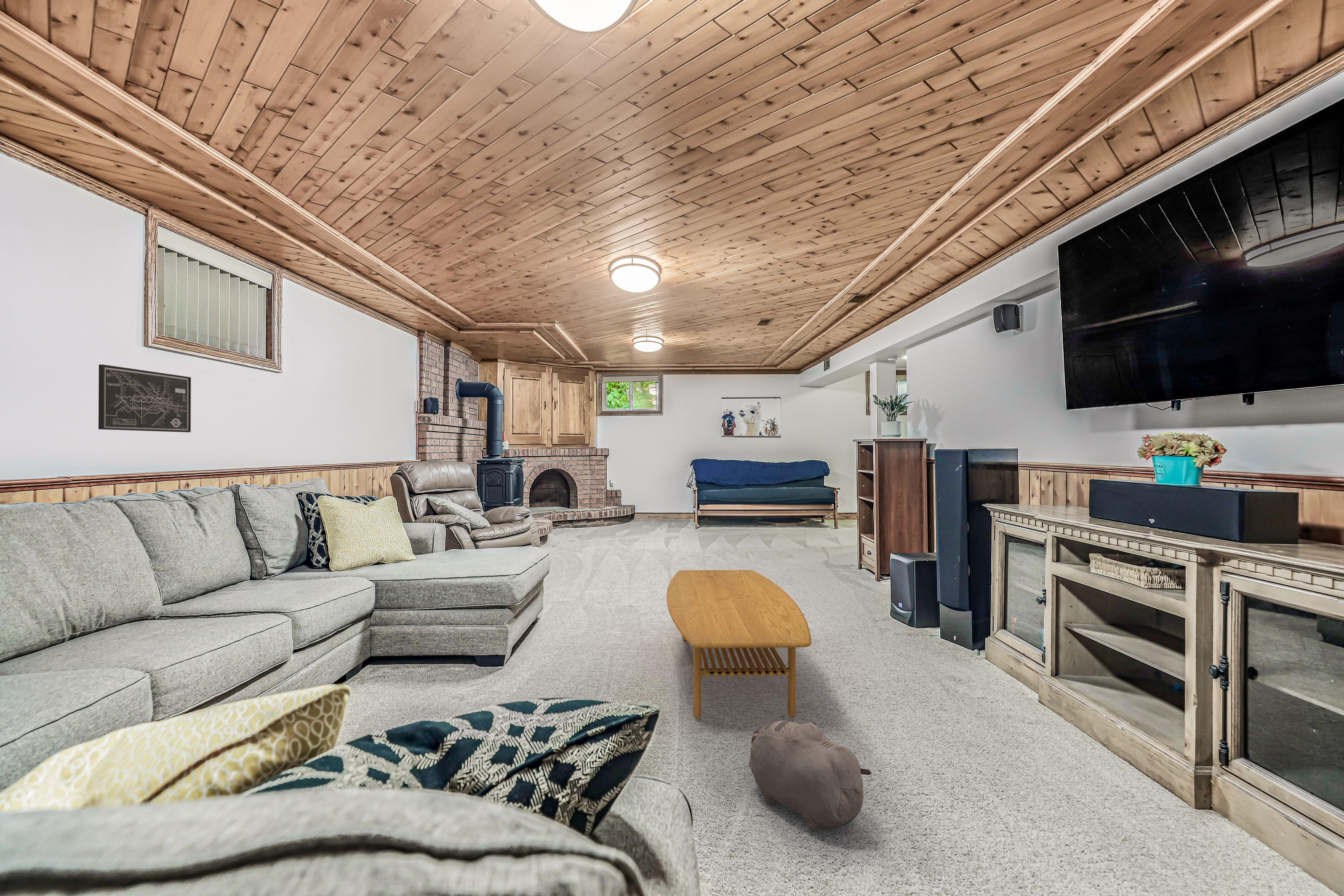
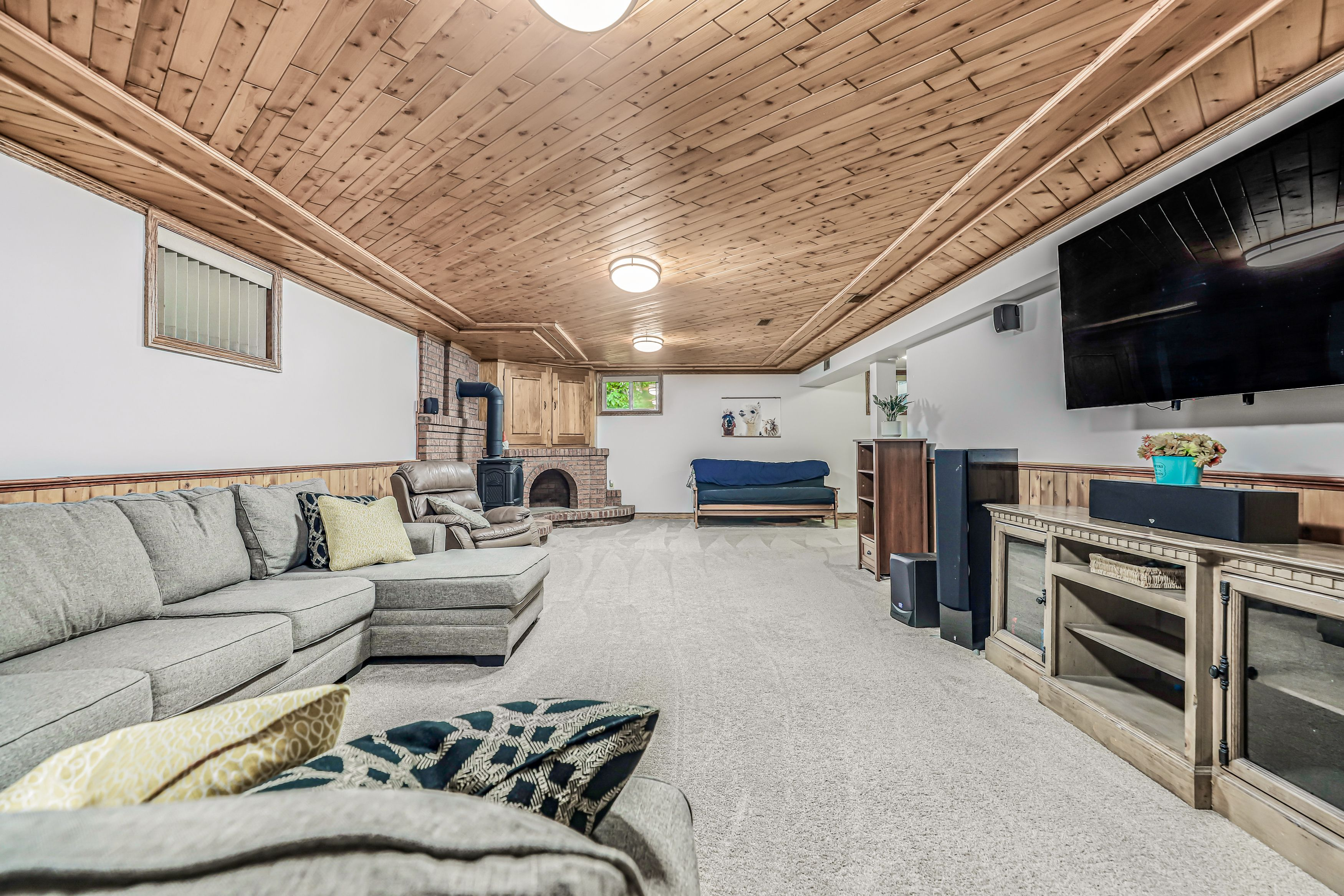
- wall art (148, 401)
- plush toy (794, 760)
- coffee table (729, 635)
